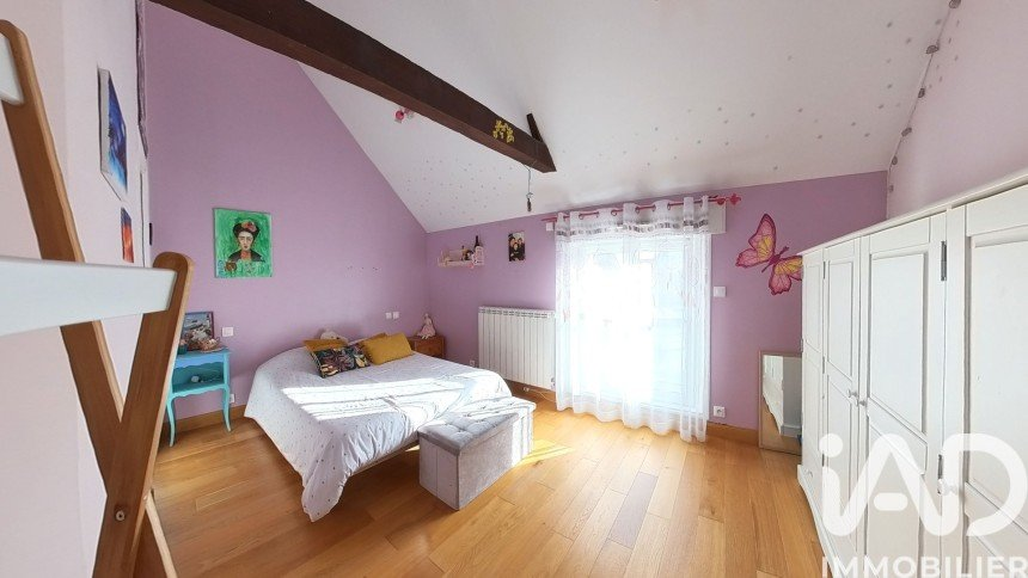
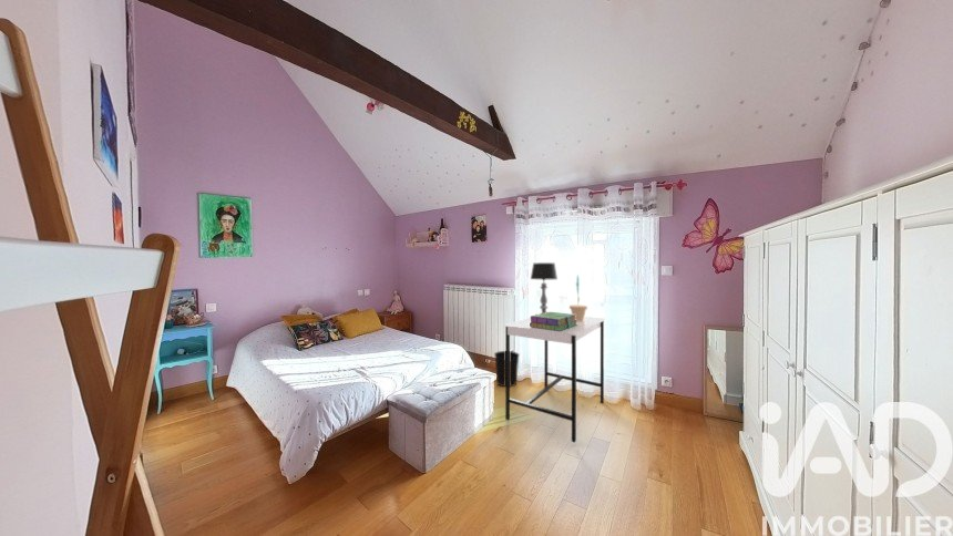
+ flowerpot (578, 297)
+ wastebasket (504, 369)
+ stack of books (553, 320)
+ table lamp (543, 290)
+ desk (554, 373)
